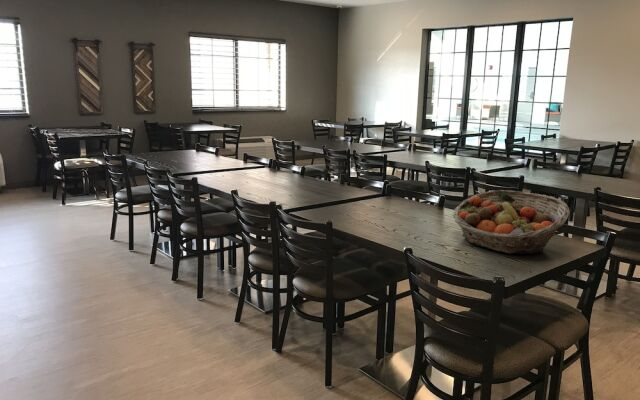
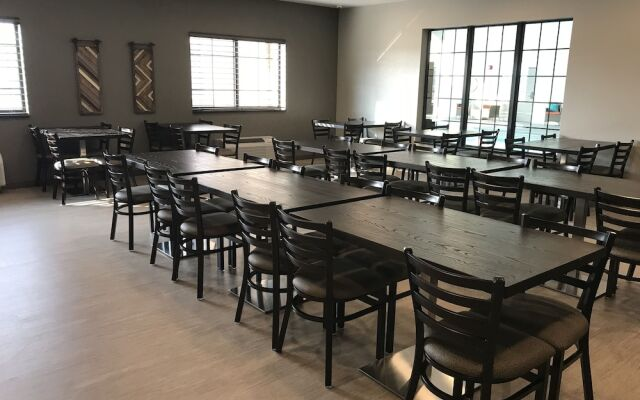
- fruit basket (507, 220)
